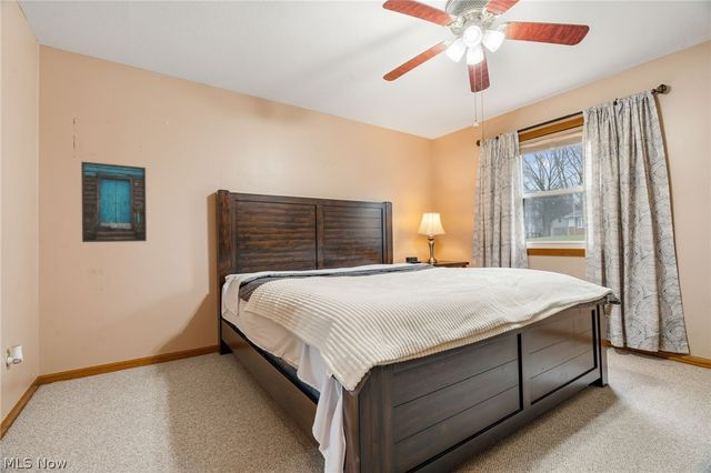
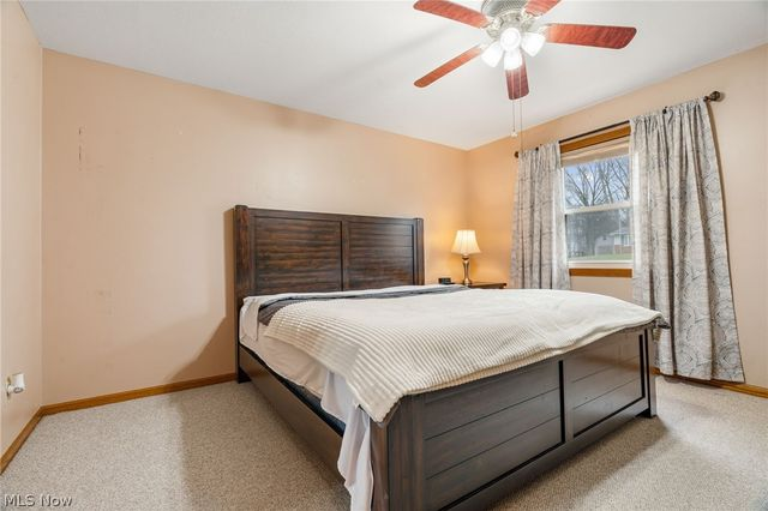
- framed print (114, 203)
